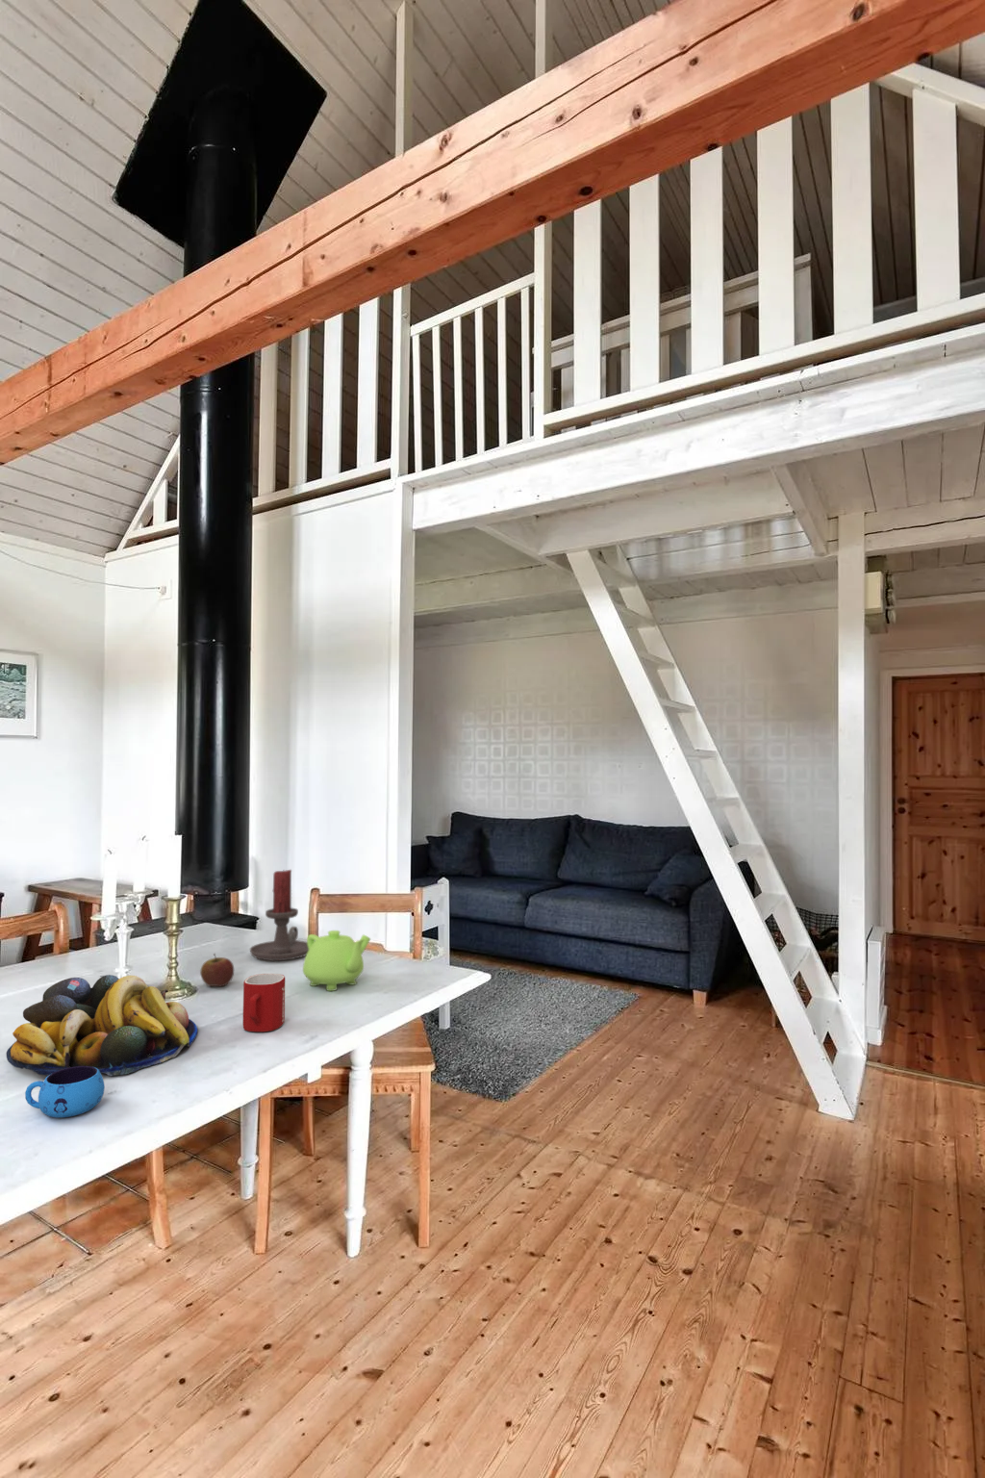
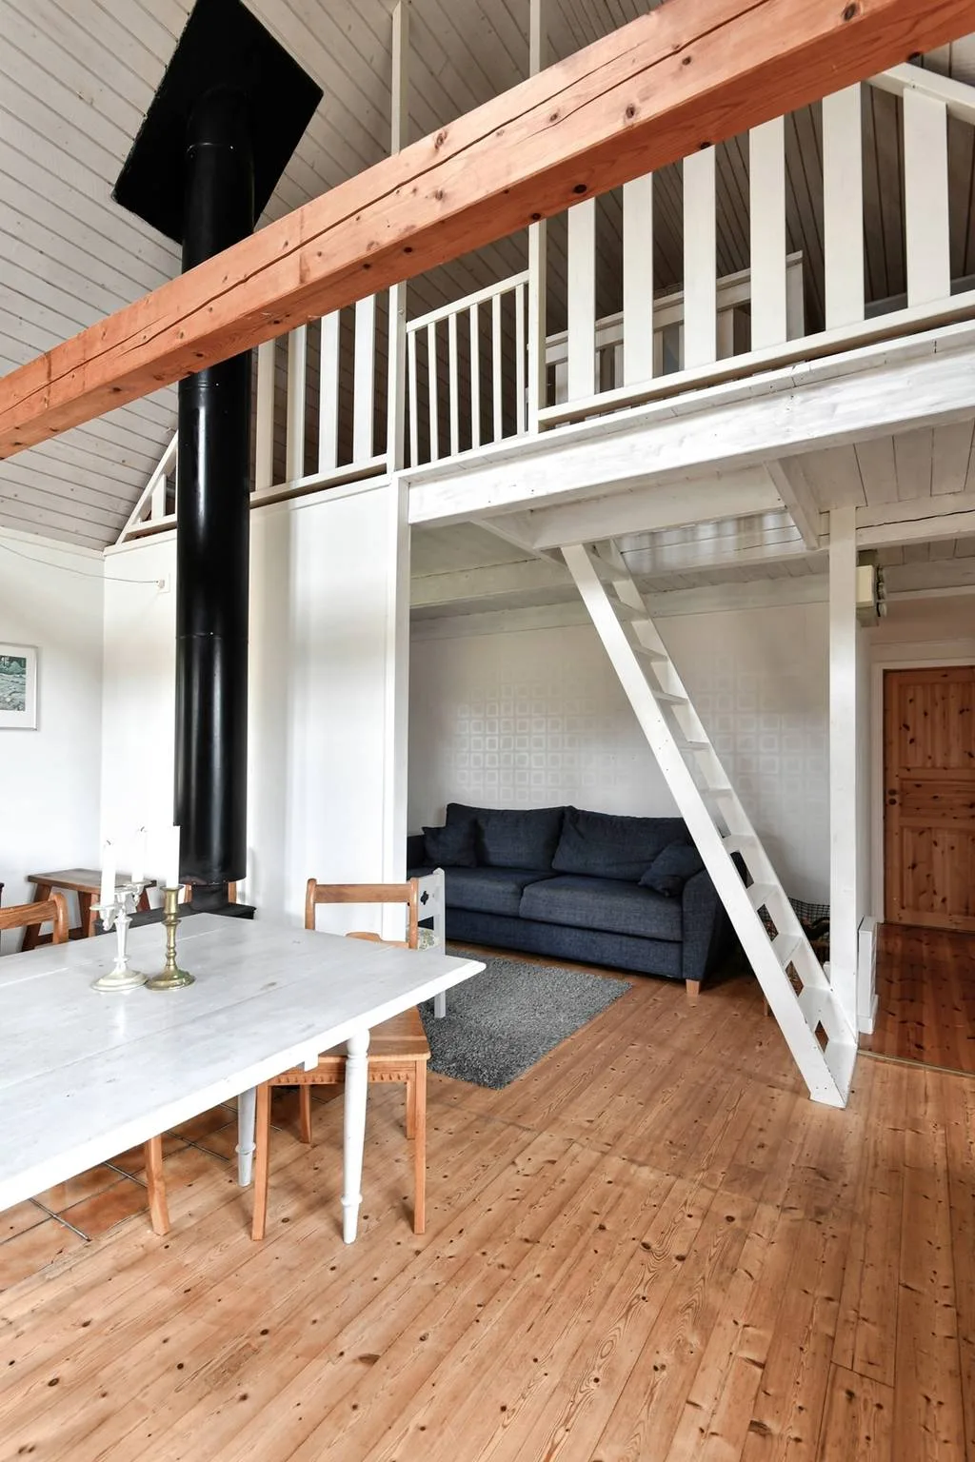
- mug (261, 1004)
- candle holder (285, 909)
- teapot (342, 956)
- mug (64, 1092)
- fruit bowl (109, 1012)
- apple (217, 969)
